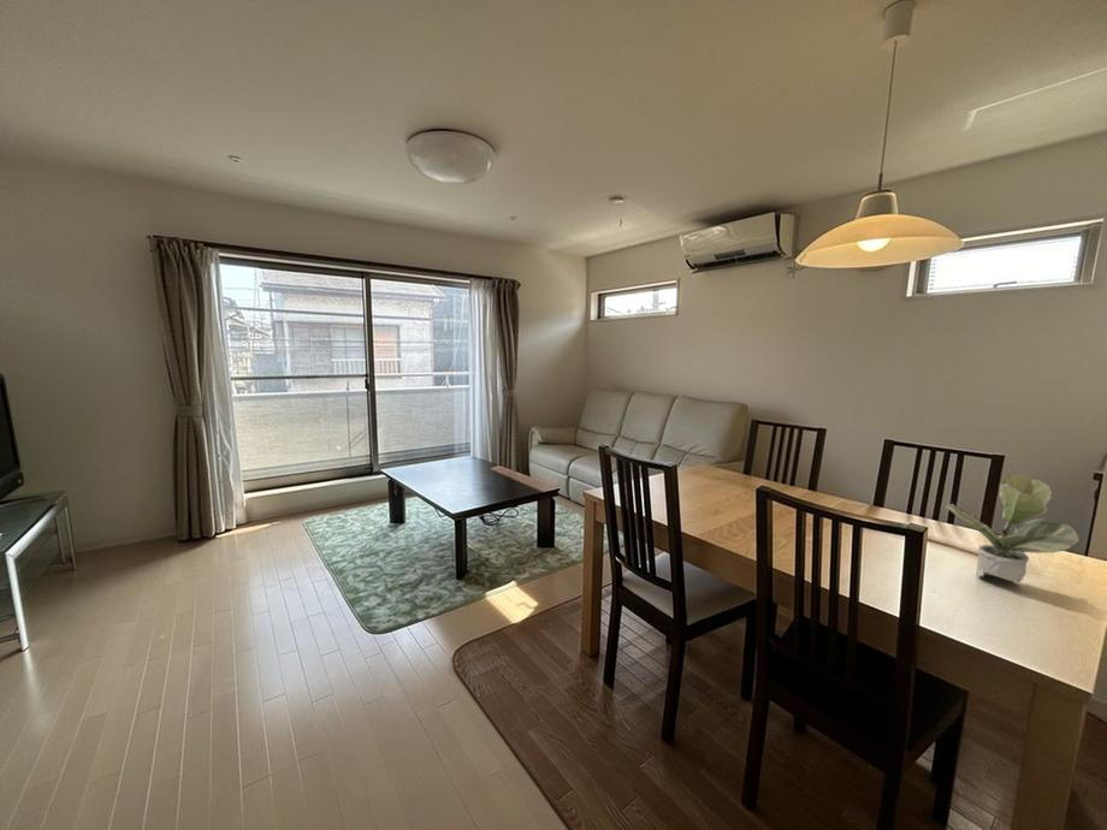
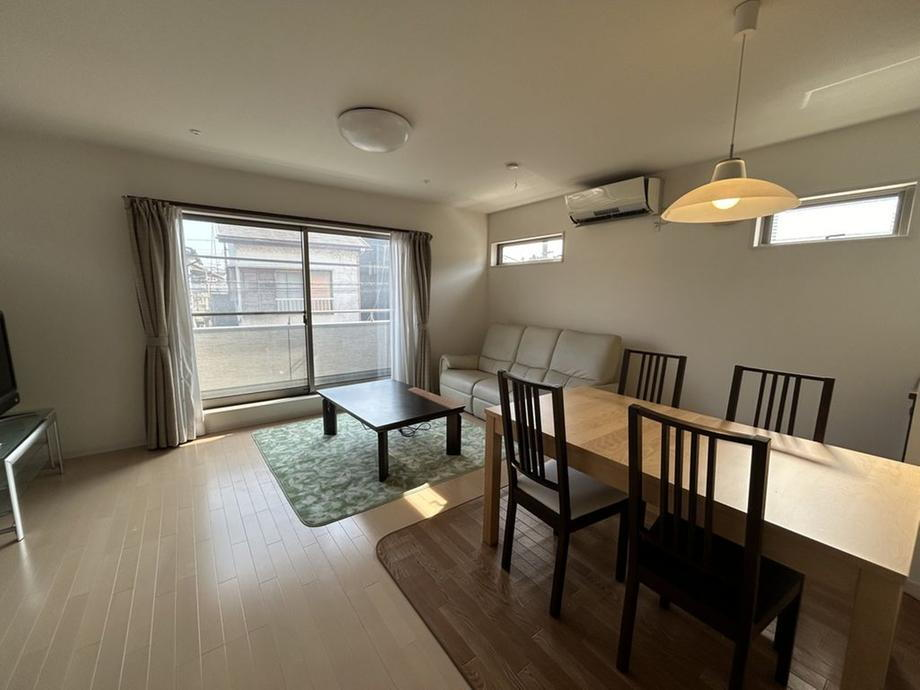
- potted plant (1004, 533)
